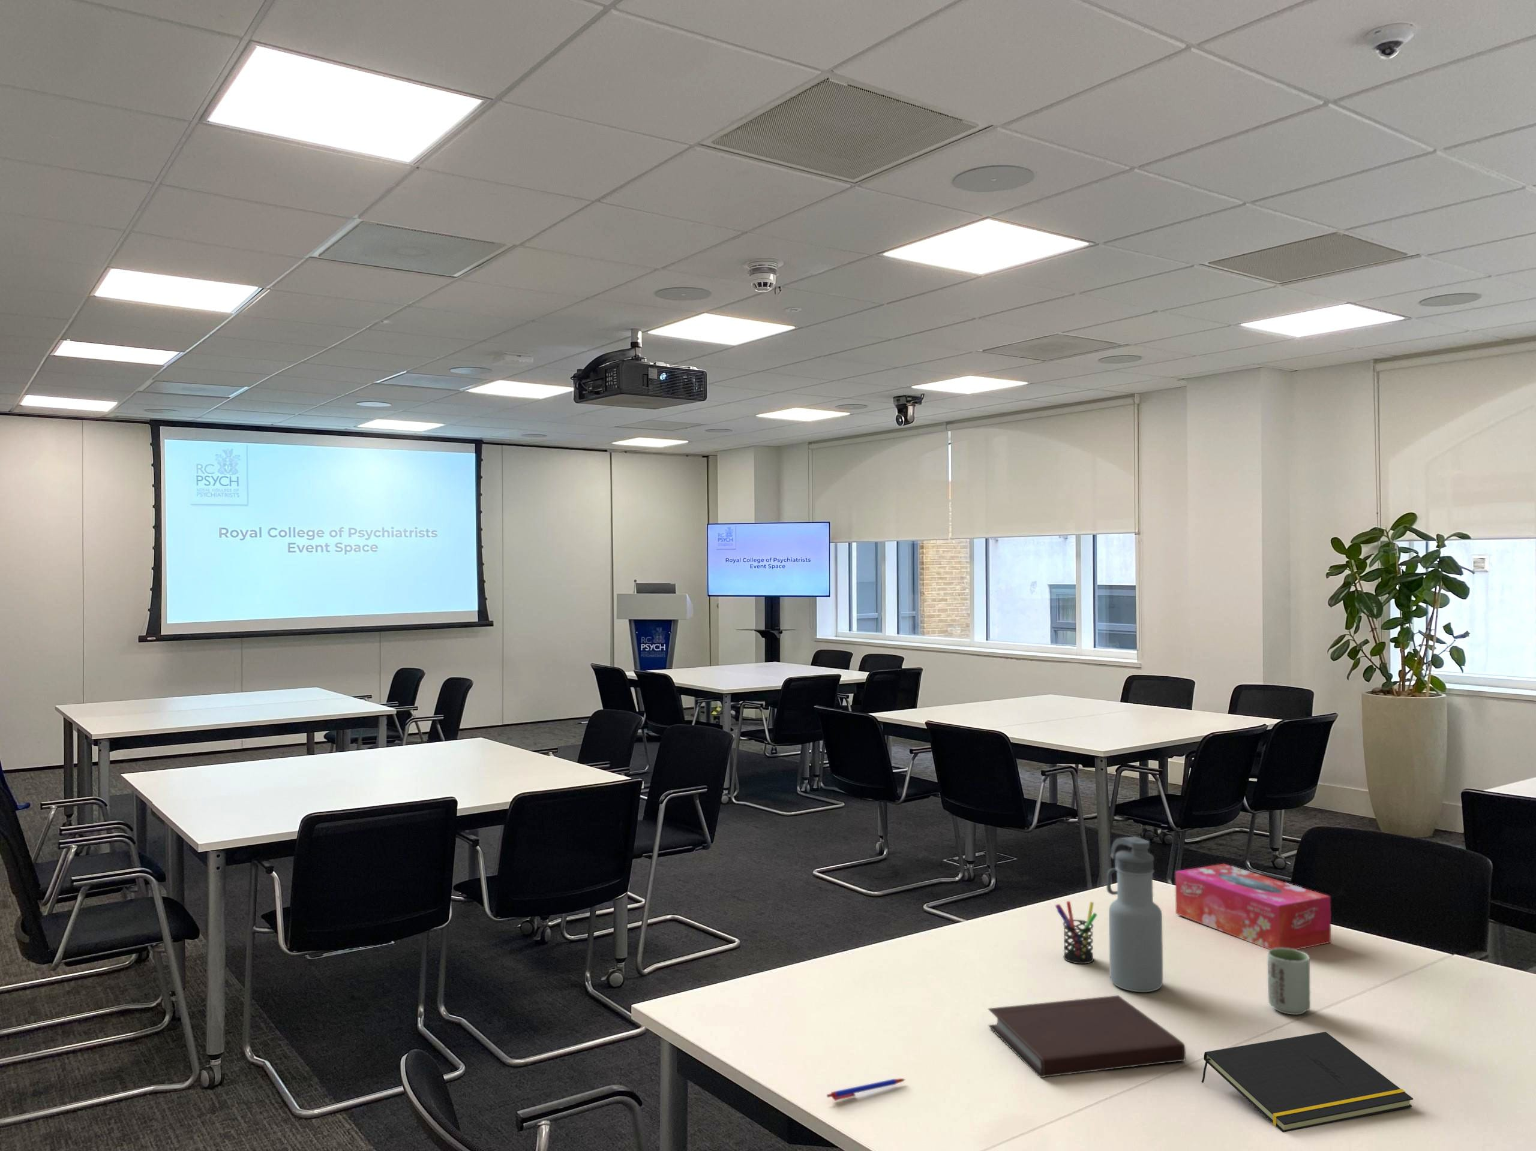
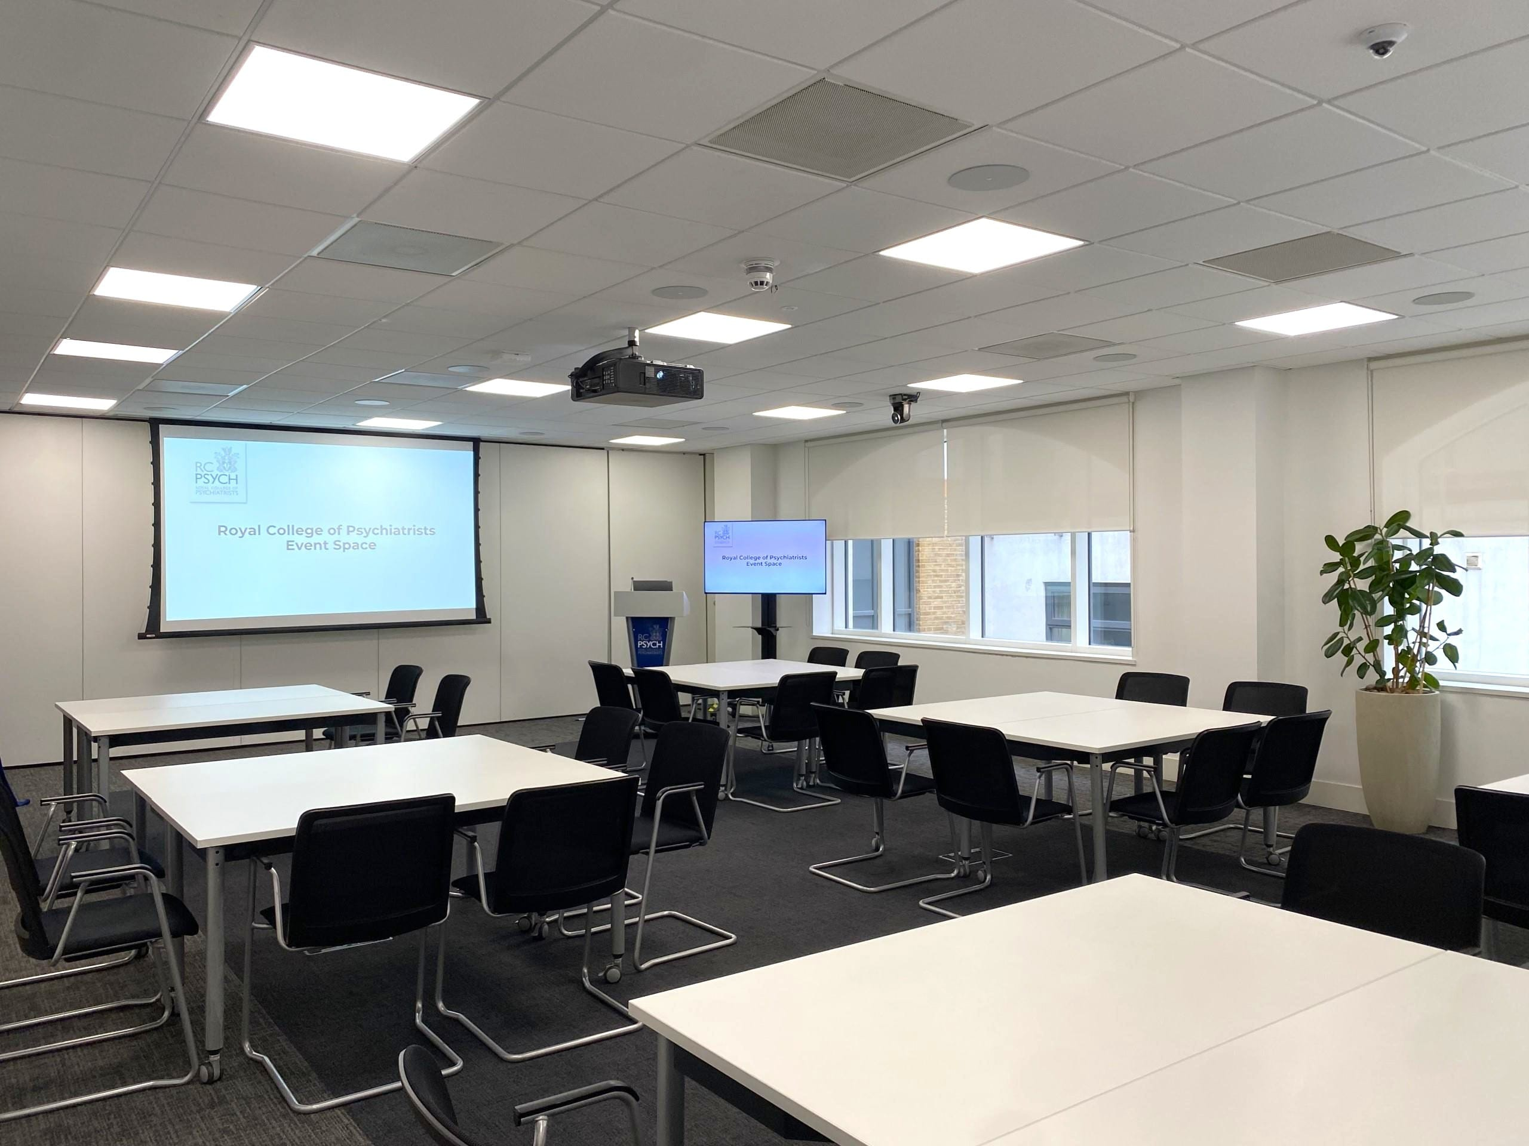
- water bottle (1134, 912)
- notepad (1306, 1078)
- cup (1288, 982)
- pen holder (1079, 930)
- tissue box (1249, 906)
- notebook (1082, 1034)
- pen (867, 1087)
